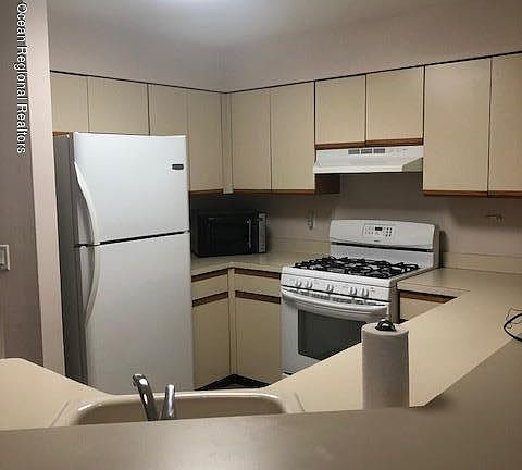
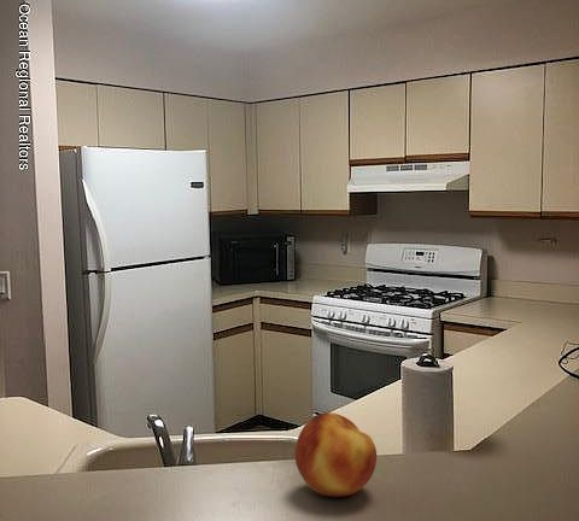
+ fruit (335, 453)
